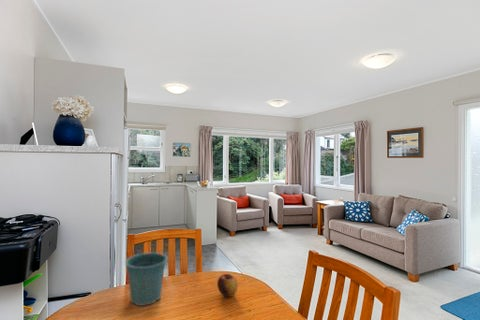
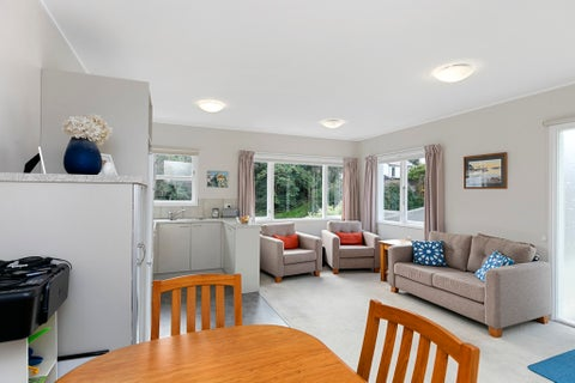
- flower pot (146, 278)
- apple (227, 285)
